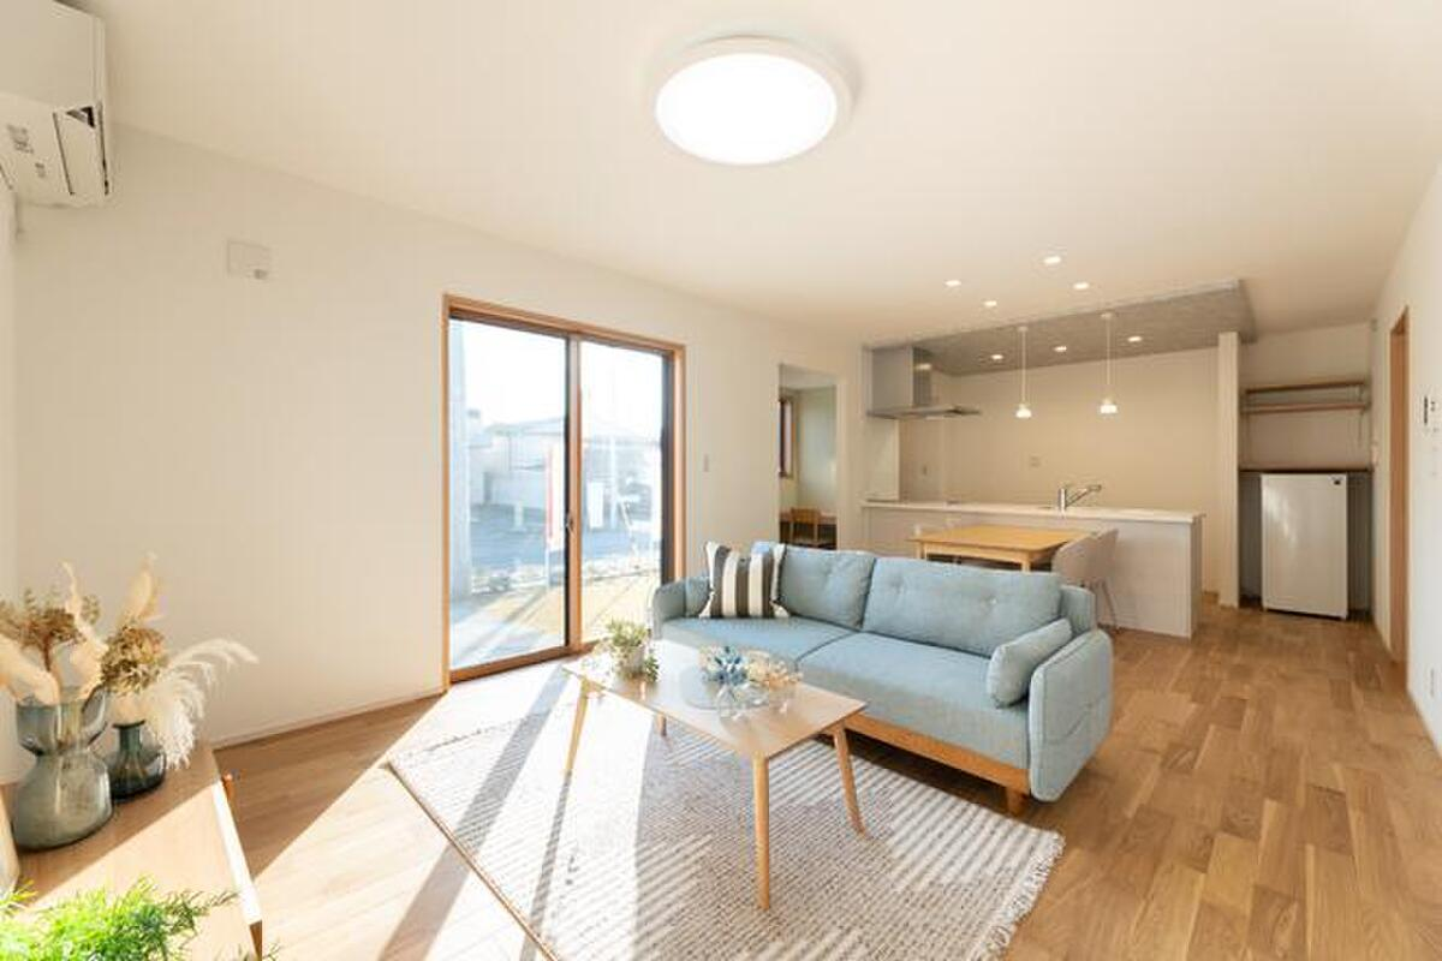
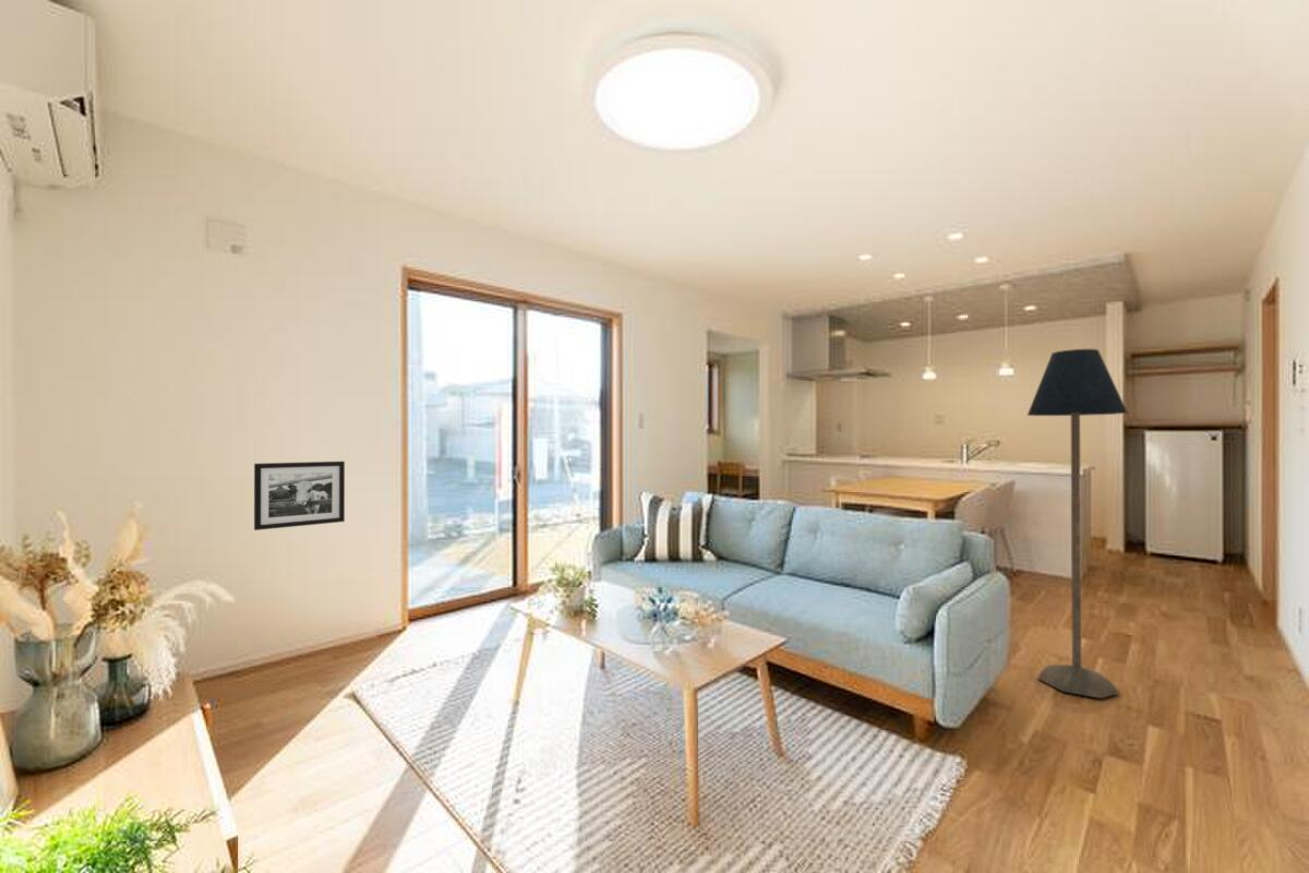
+ picture frame (301, 493)
+ floor lamp (1074, 516)
